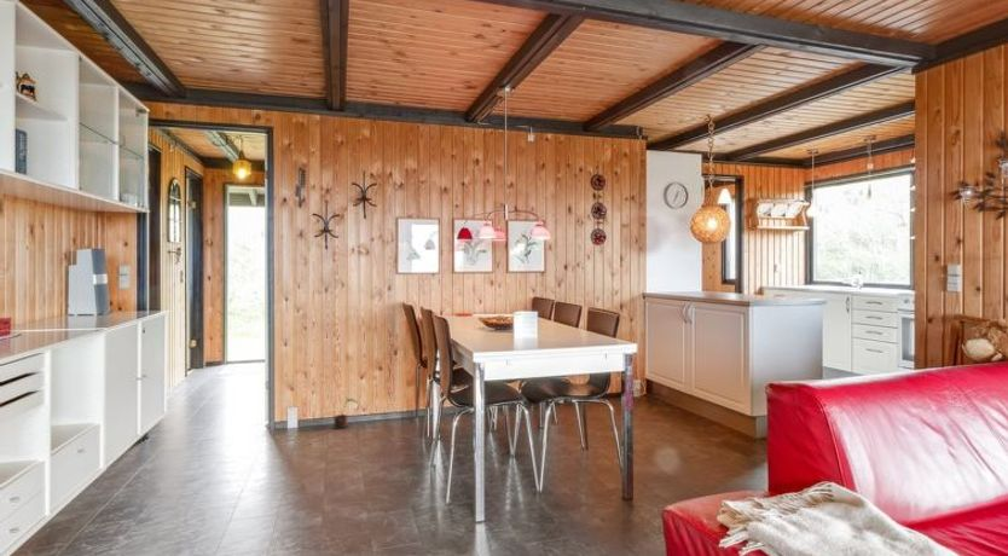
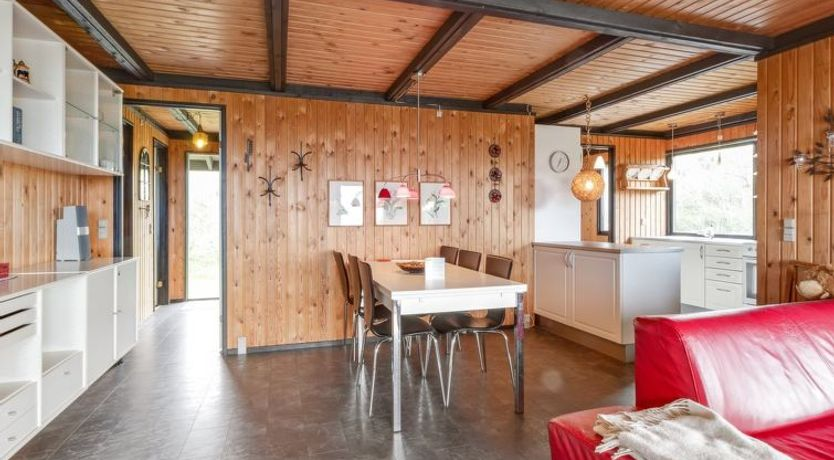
- potted plant (343, 409)
